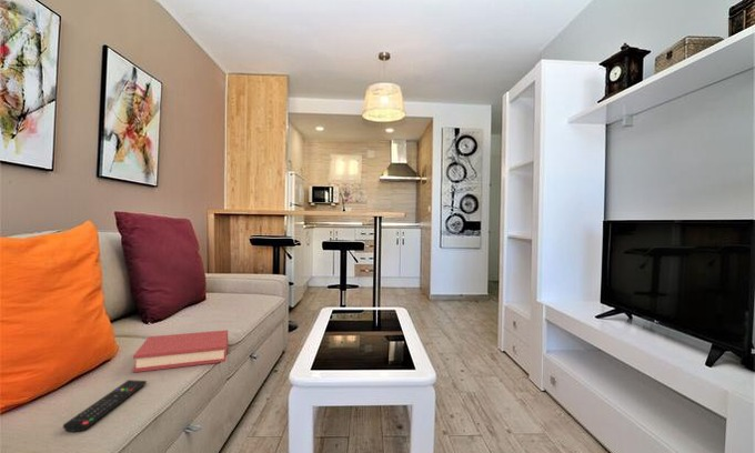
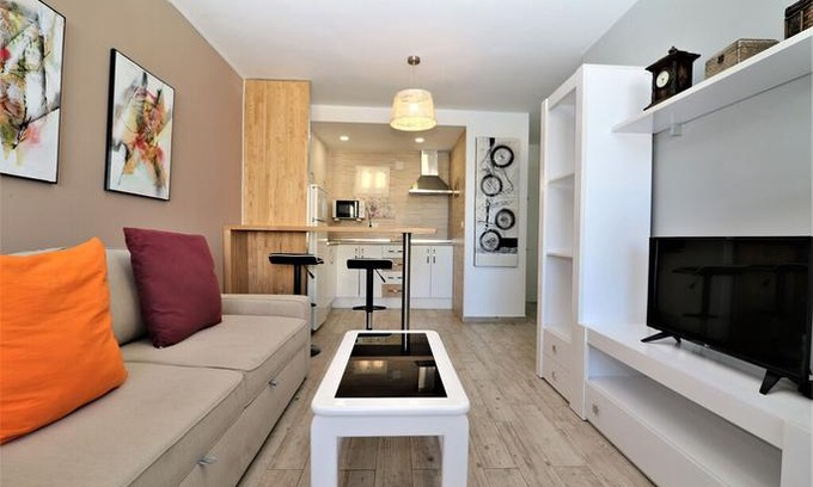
- remote control (109, 402)
- hardback book (185, 348)
